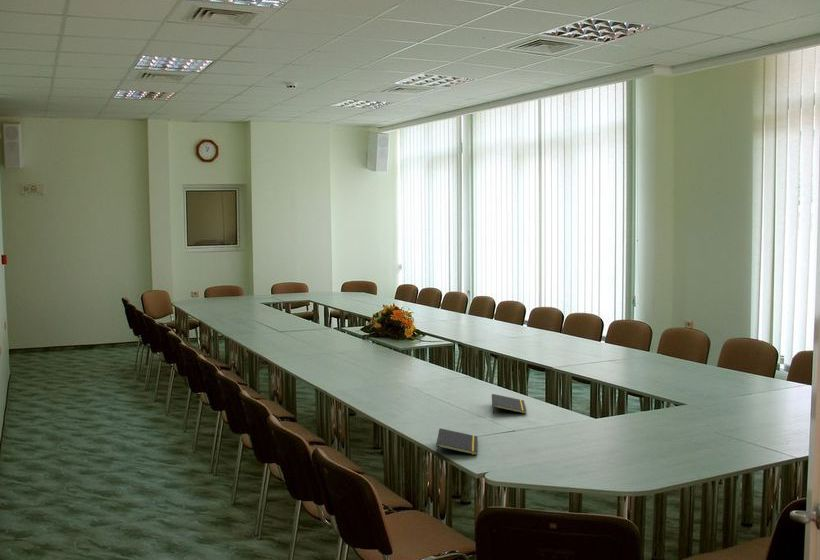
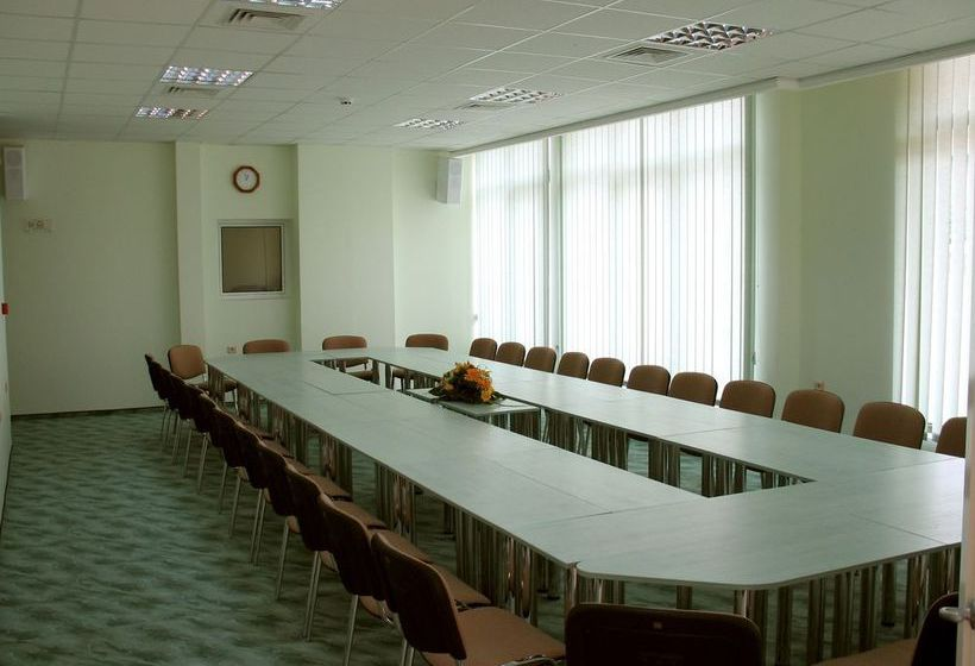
- notepad (457, 441)
- notepad (508, 403)
